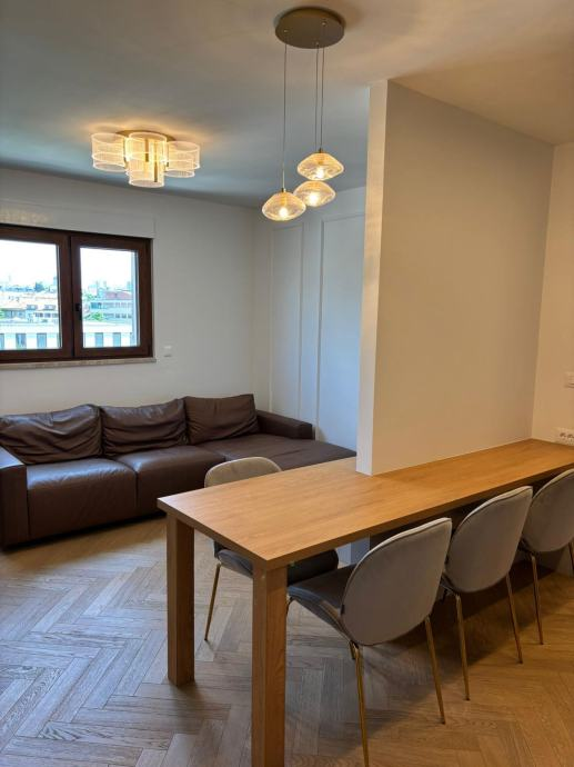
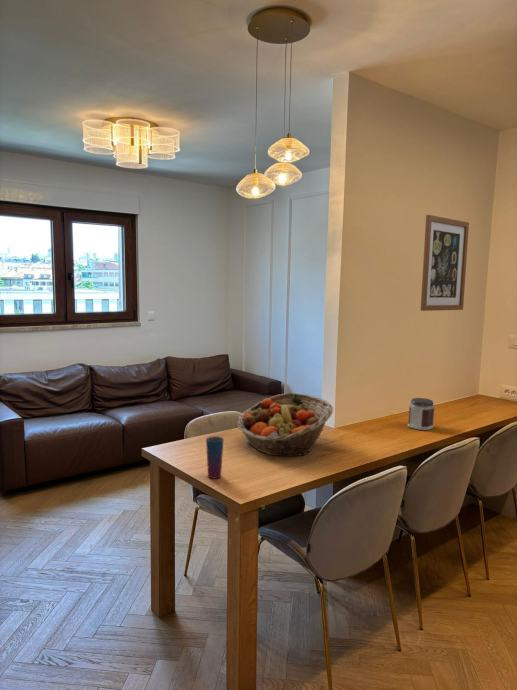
+ wall art (445, 265)
+ jar (421, 413)
+ cup (214, 457)
+ fruit basket (284, 422)
